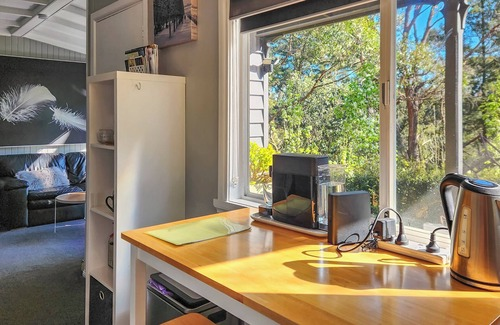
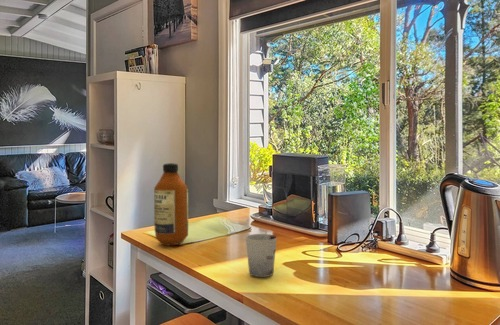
+ bottle (171, 203)
+ cup (264, 253)
